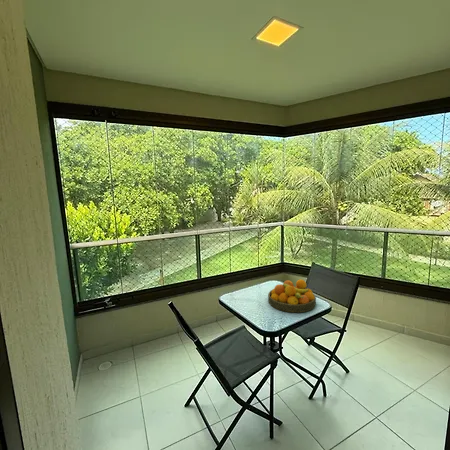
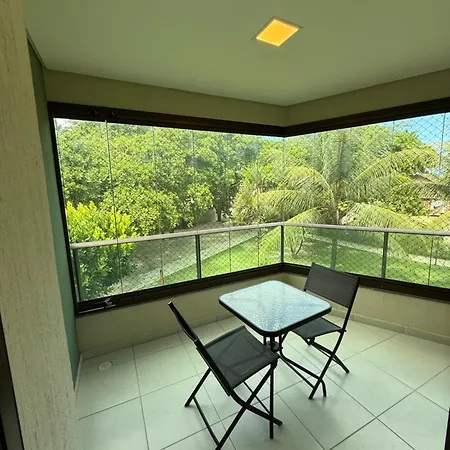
- fruit bowl (291, 292)
